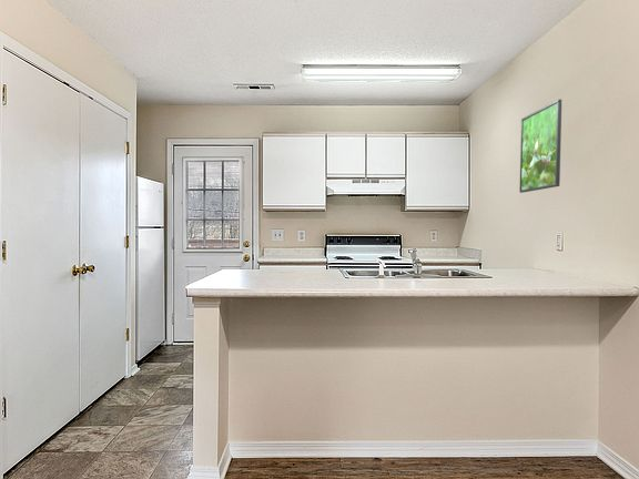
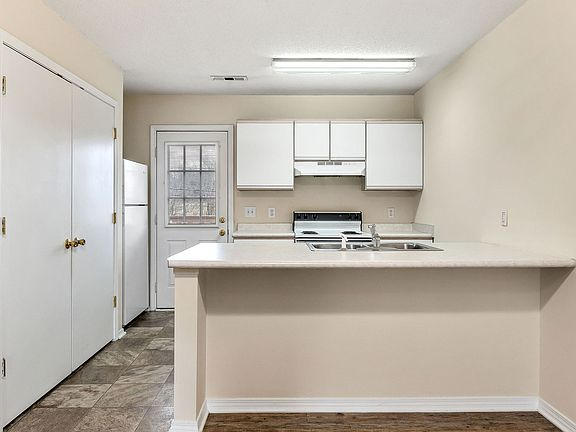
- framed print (538, 150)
